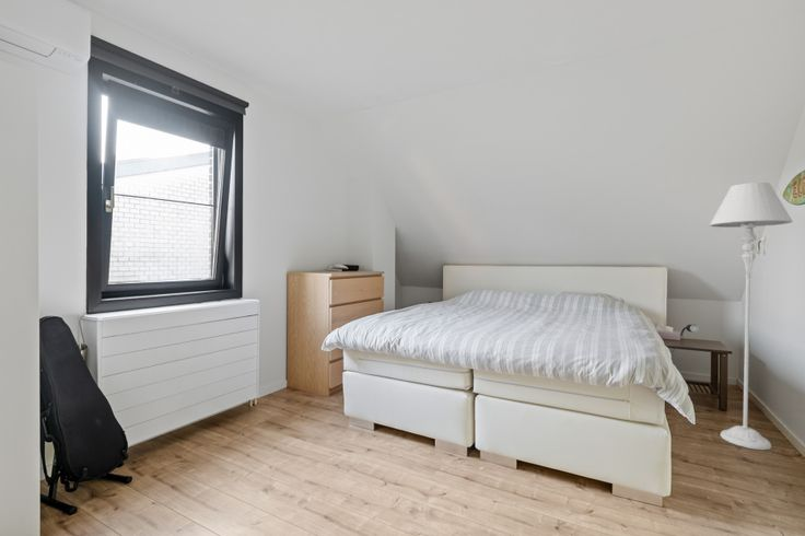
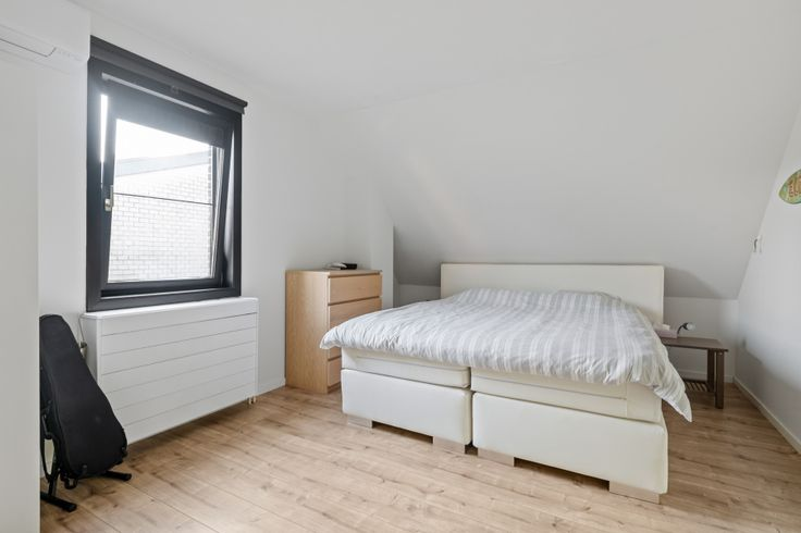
- floor lamp (747, 313)
